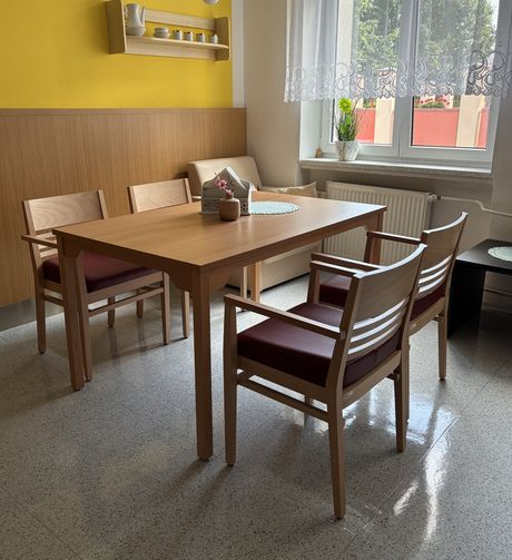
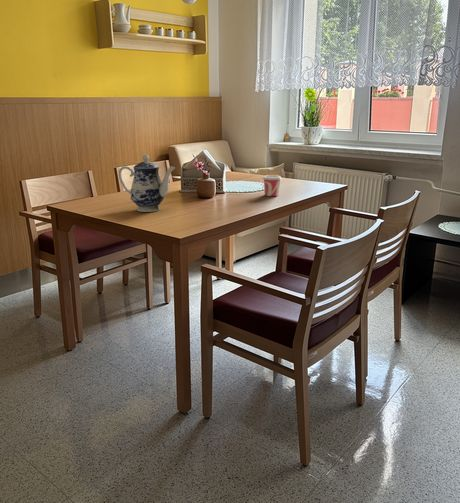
+ cup (271, 185)
+ teapot (147, 182)
